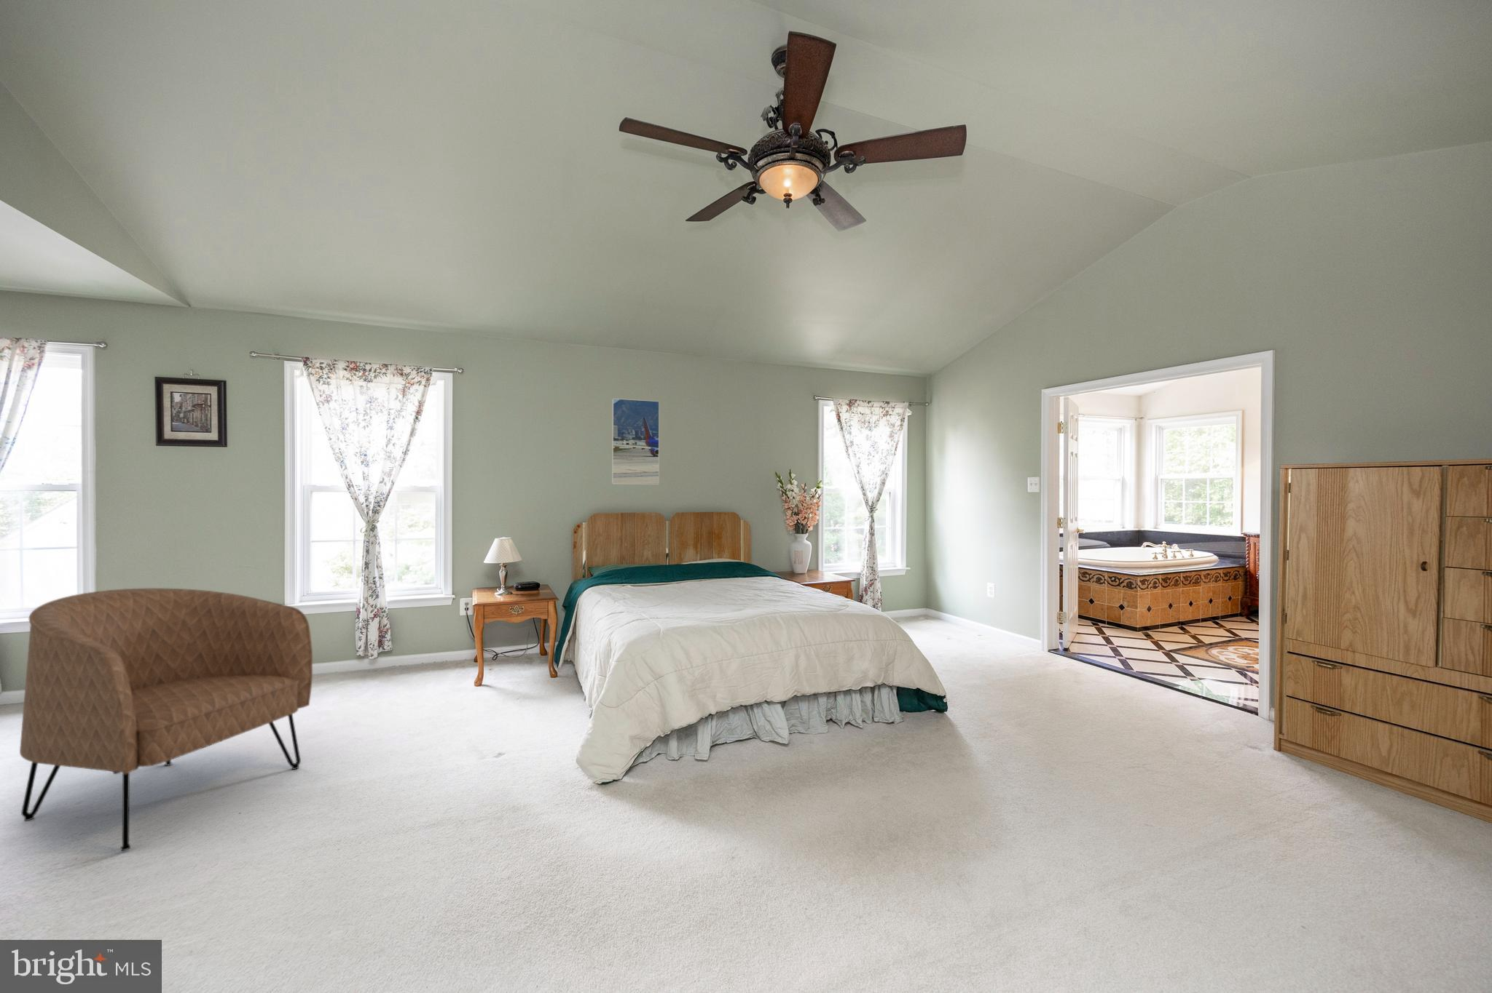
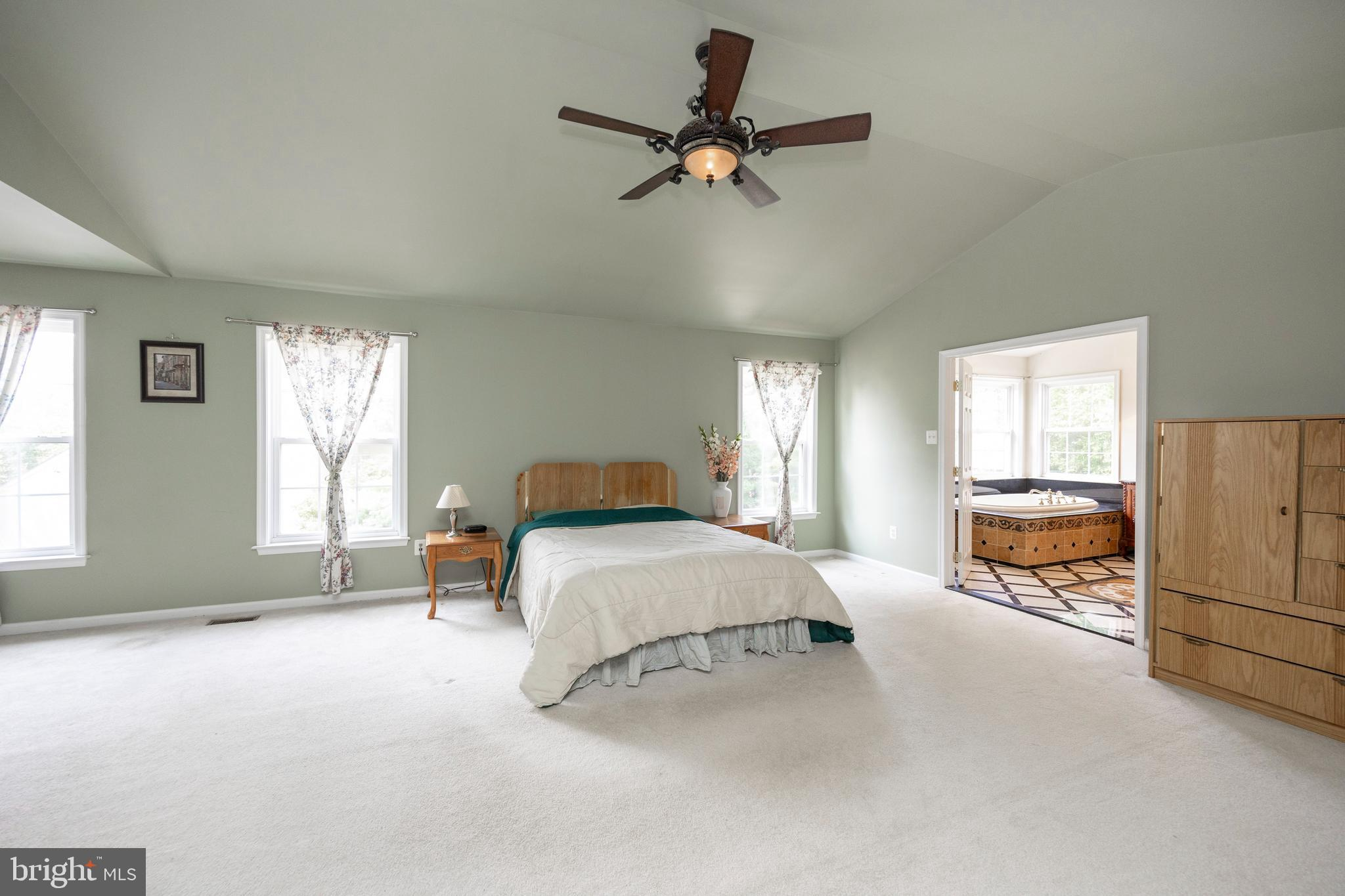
- armchair (158, 695)
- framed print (636, 441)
